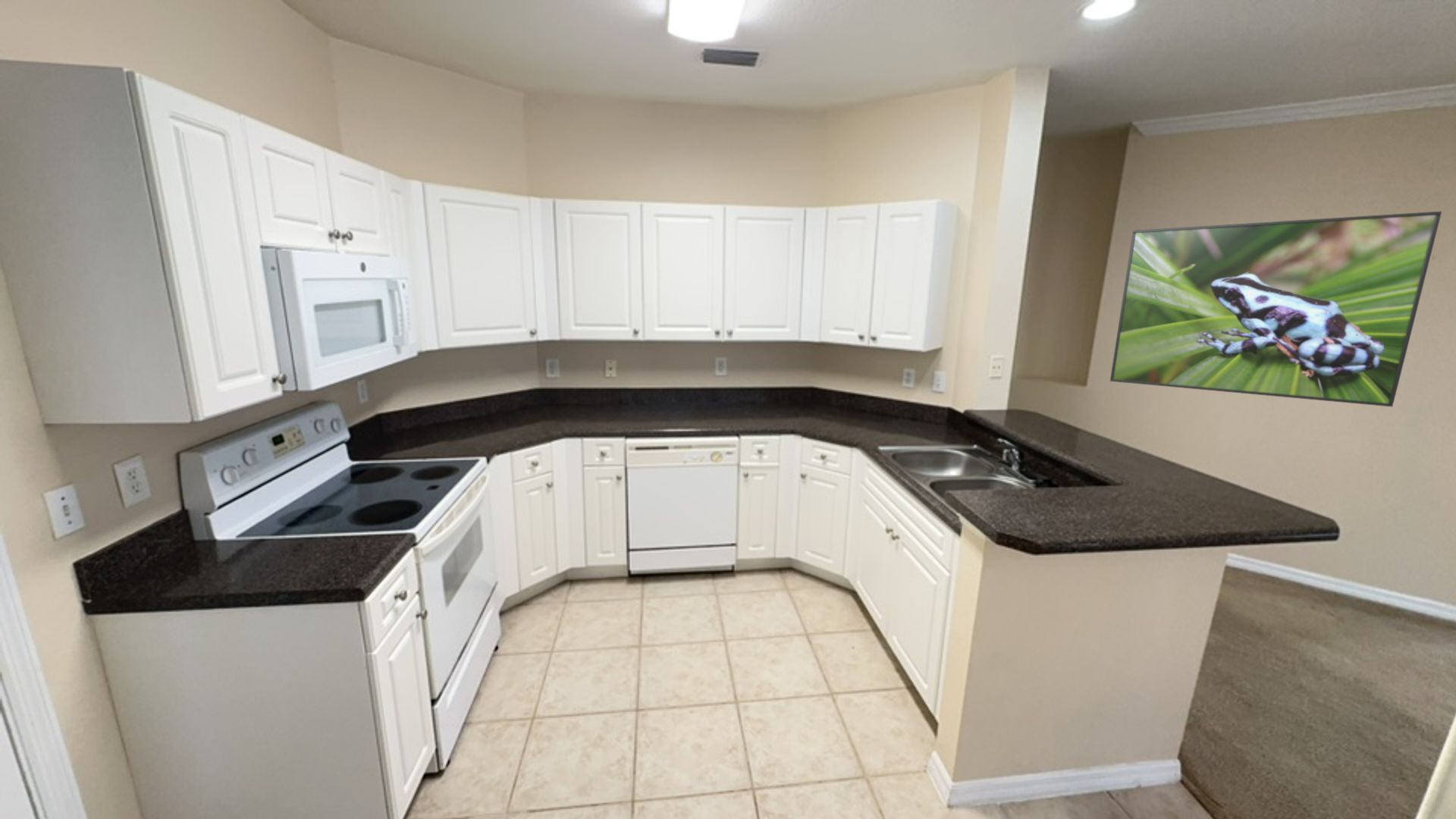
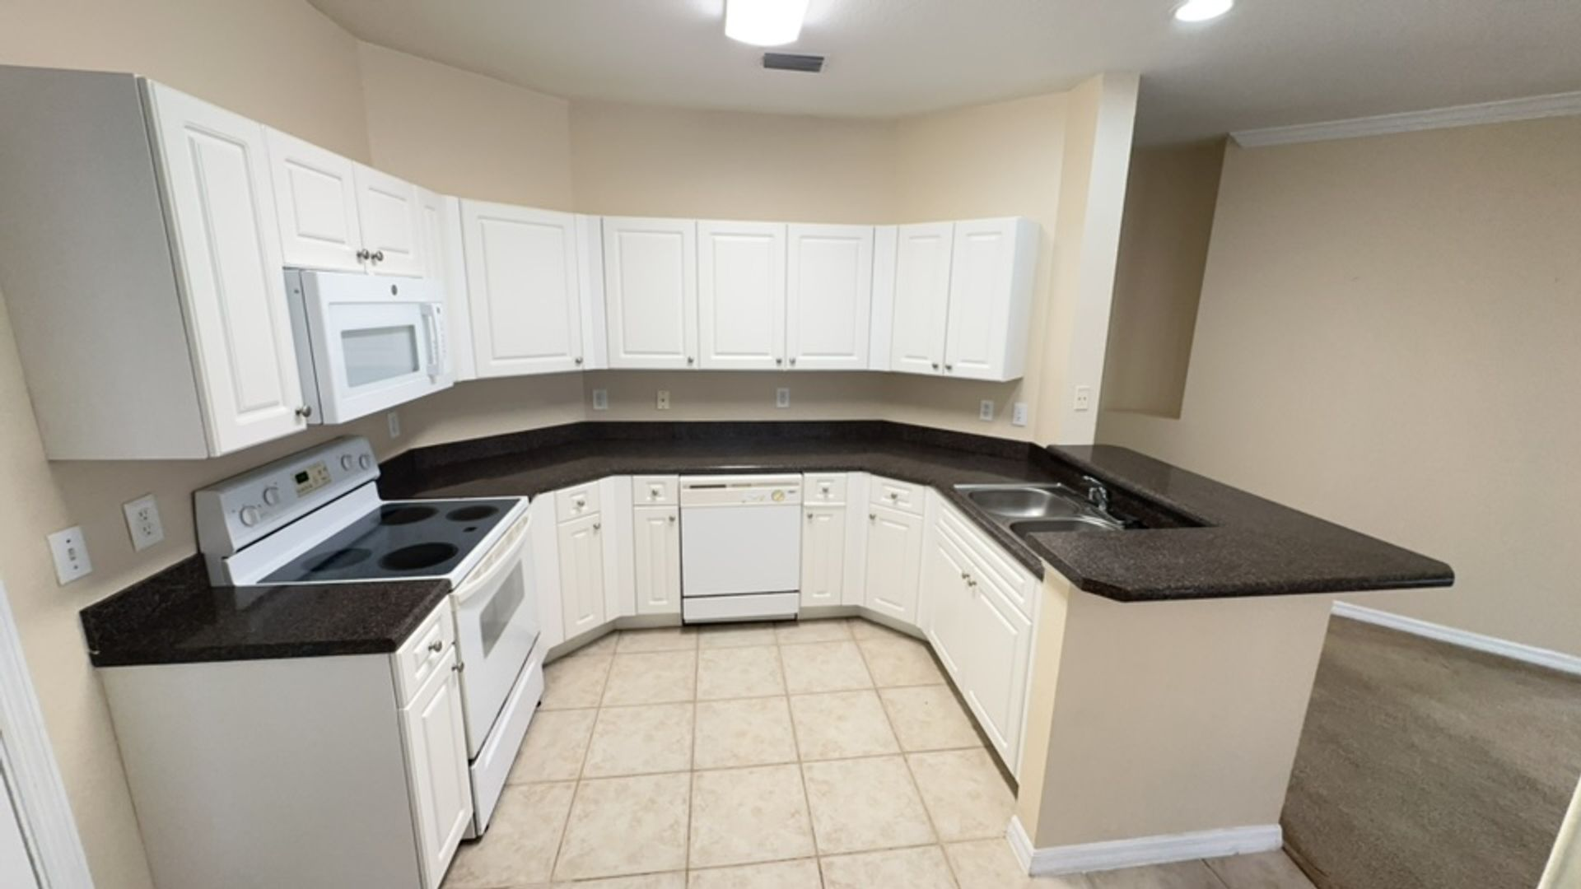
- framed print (1249, 309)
